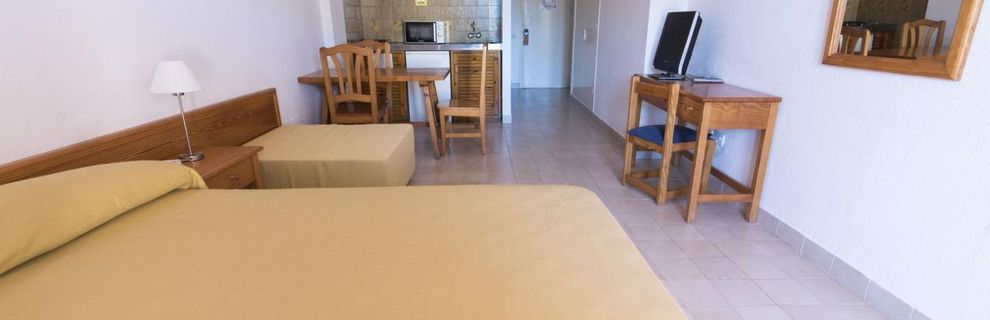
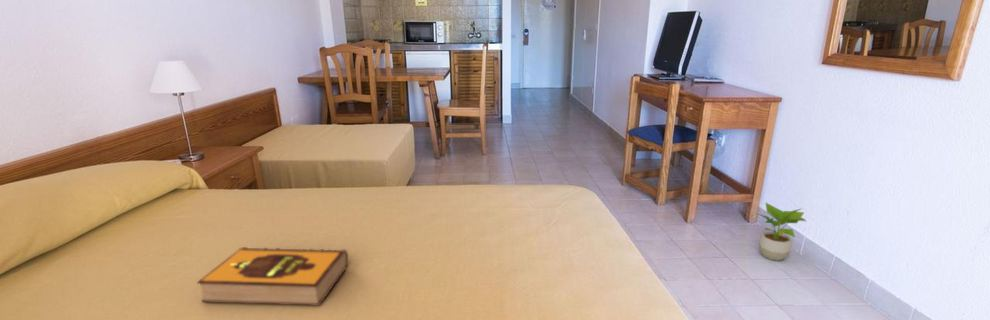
+ hardback book (279, 272)
+ potted plant (782, 230)
